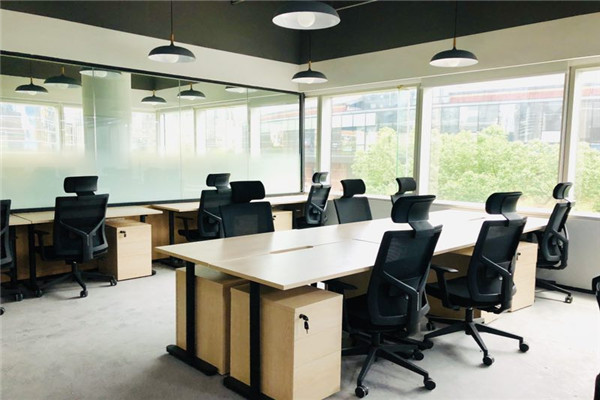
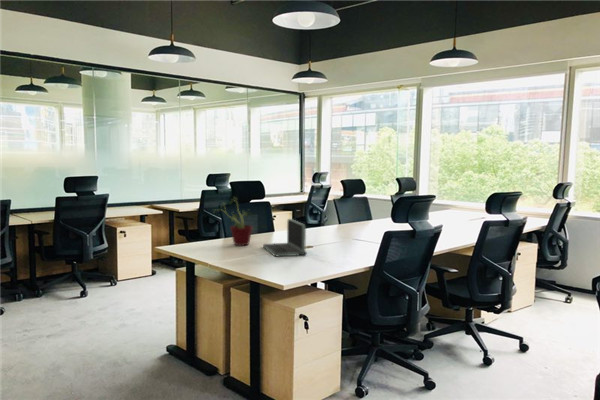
+ potted plant (232, 220)
+ laptop (287, 236)
